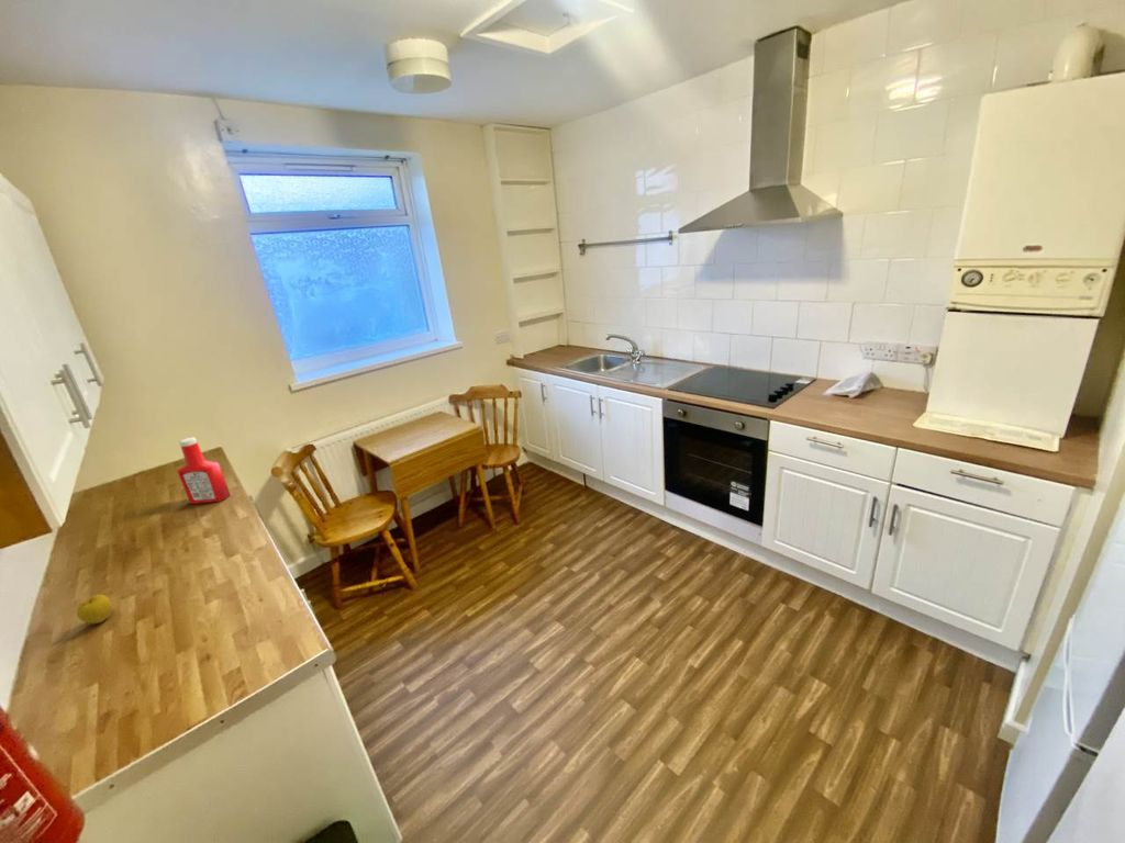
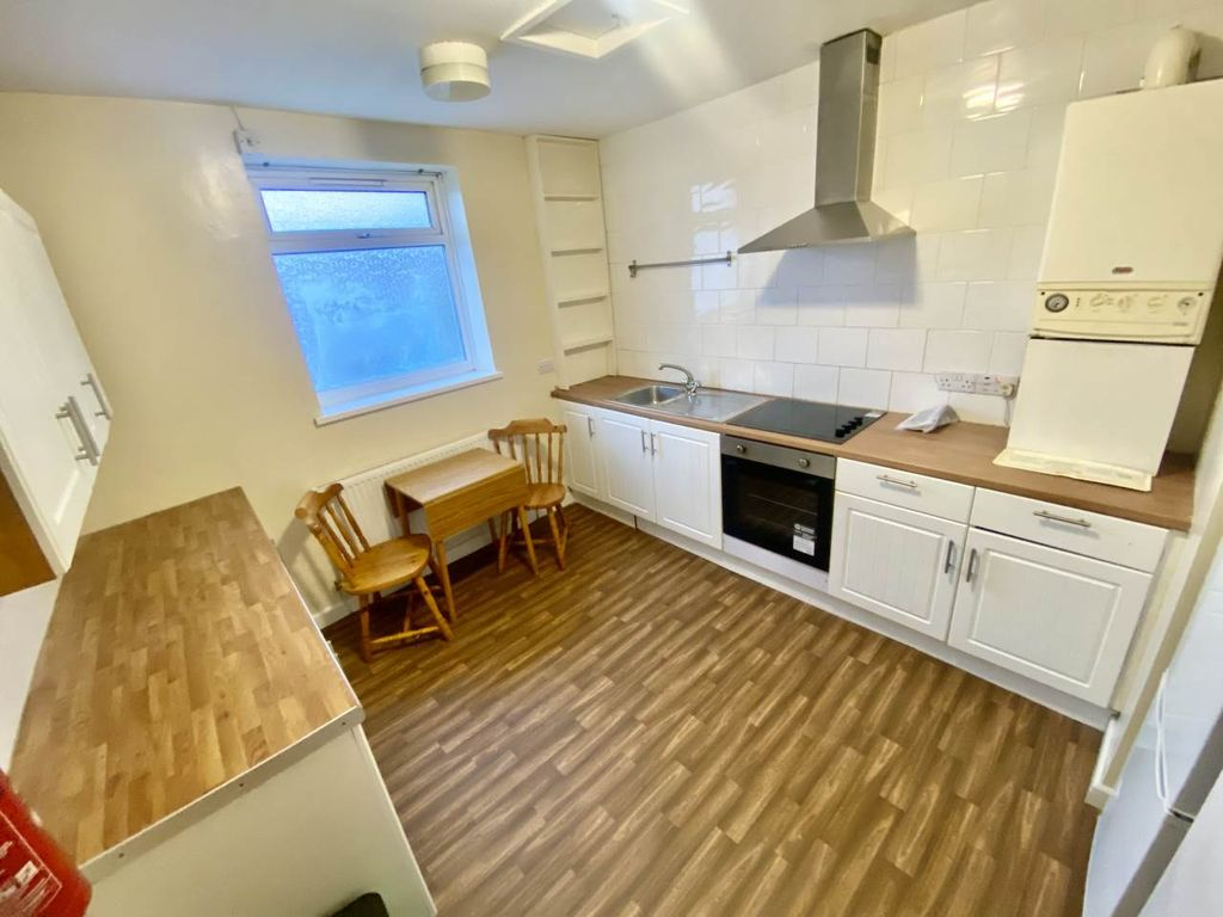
- apple (94, 609)
- soap bottle (199, 470)
